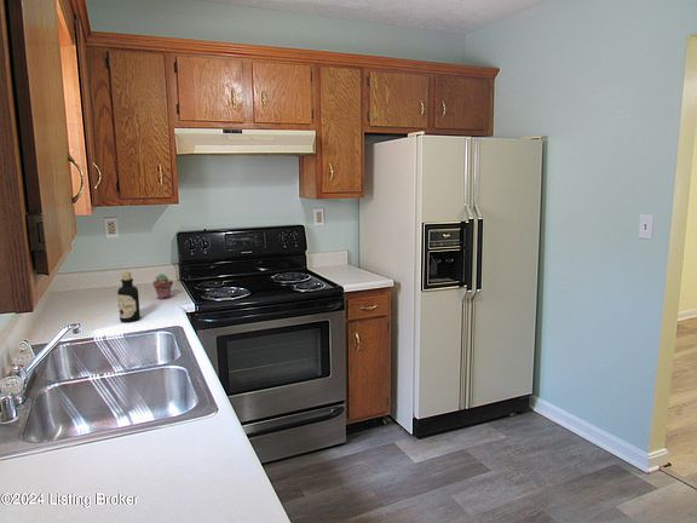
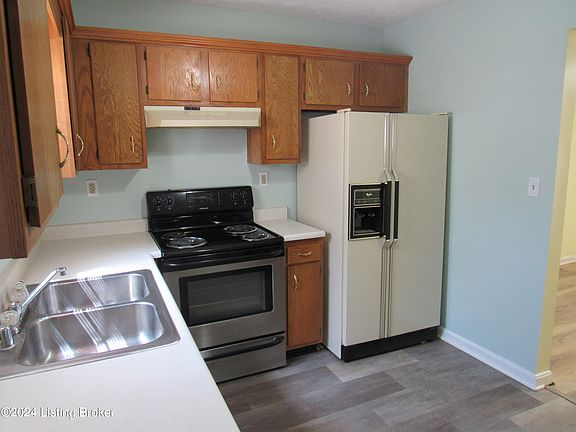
- bottle (128, 295)
- potted succulent (162, 286)
